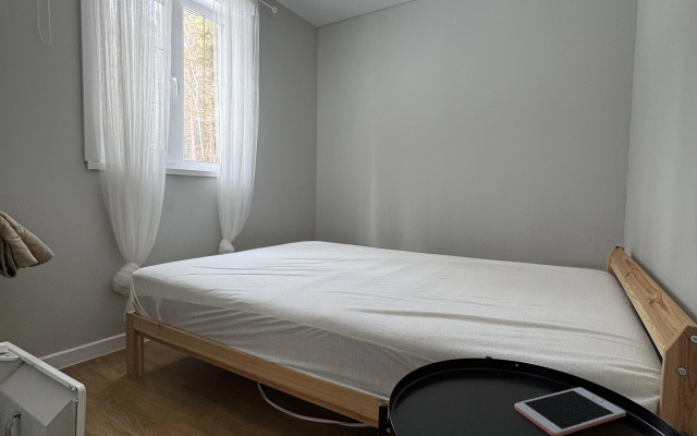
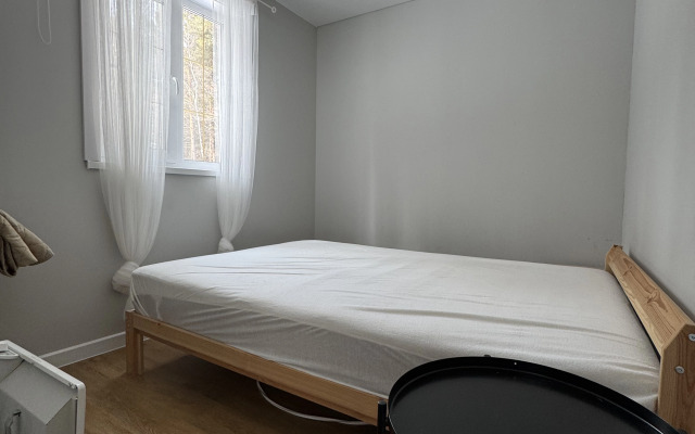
- cell phone (568, 410)
